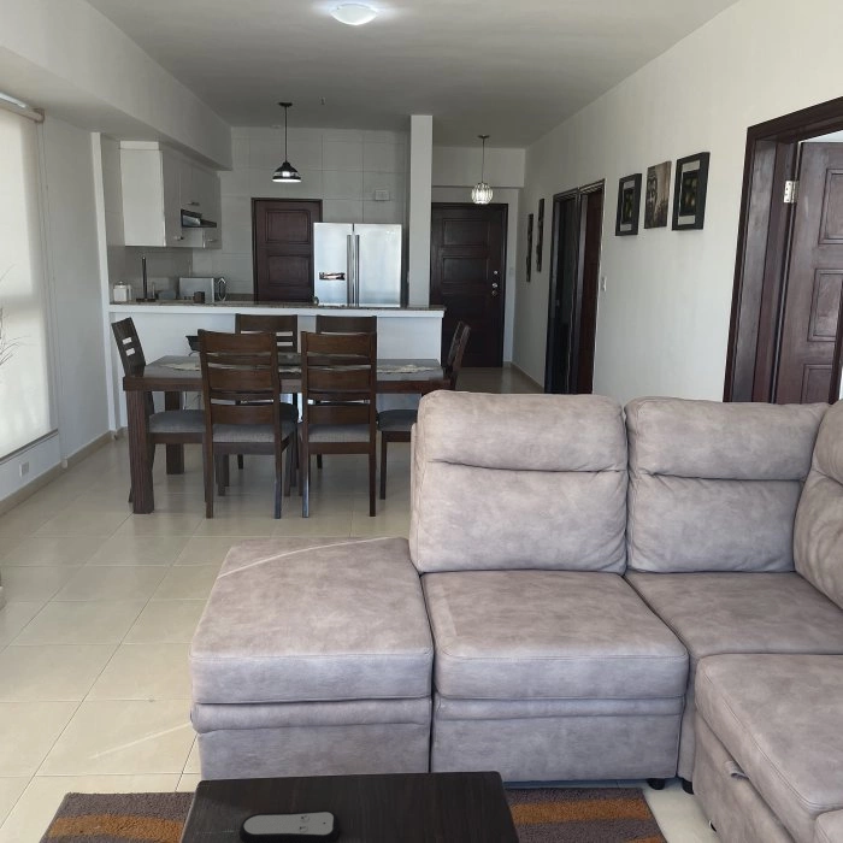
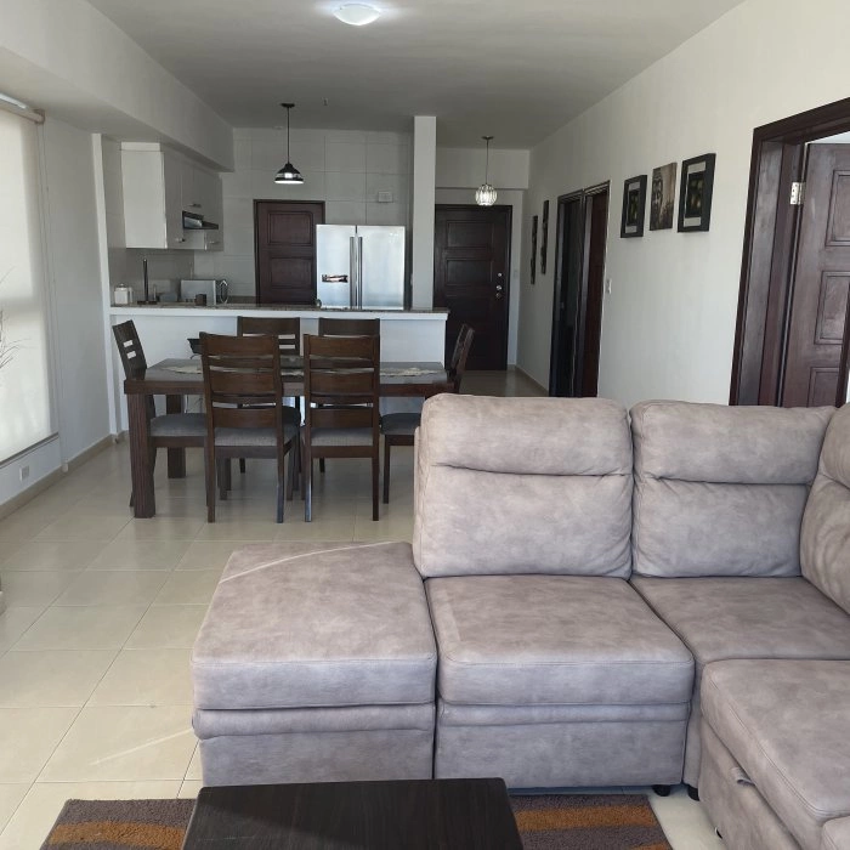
- remote control (289, 827)
